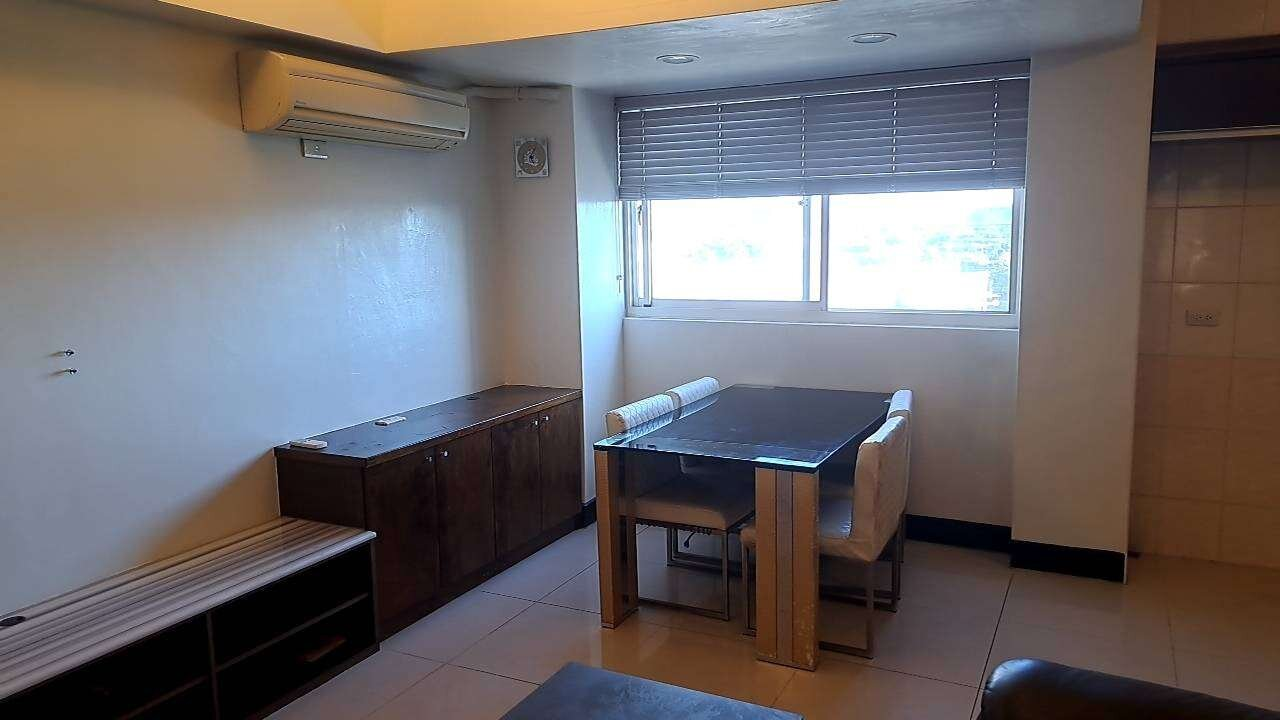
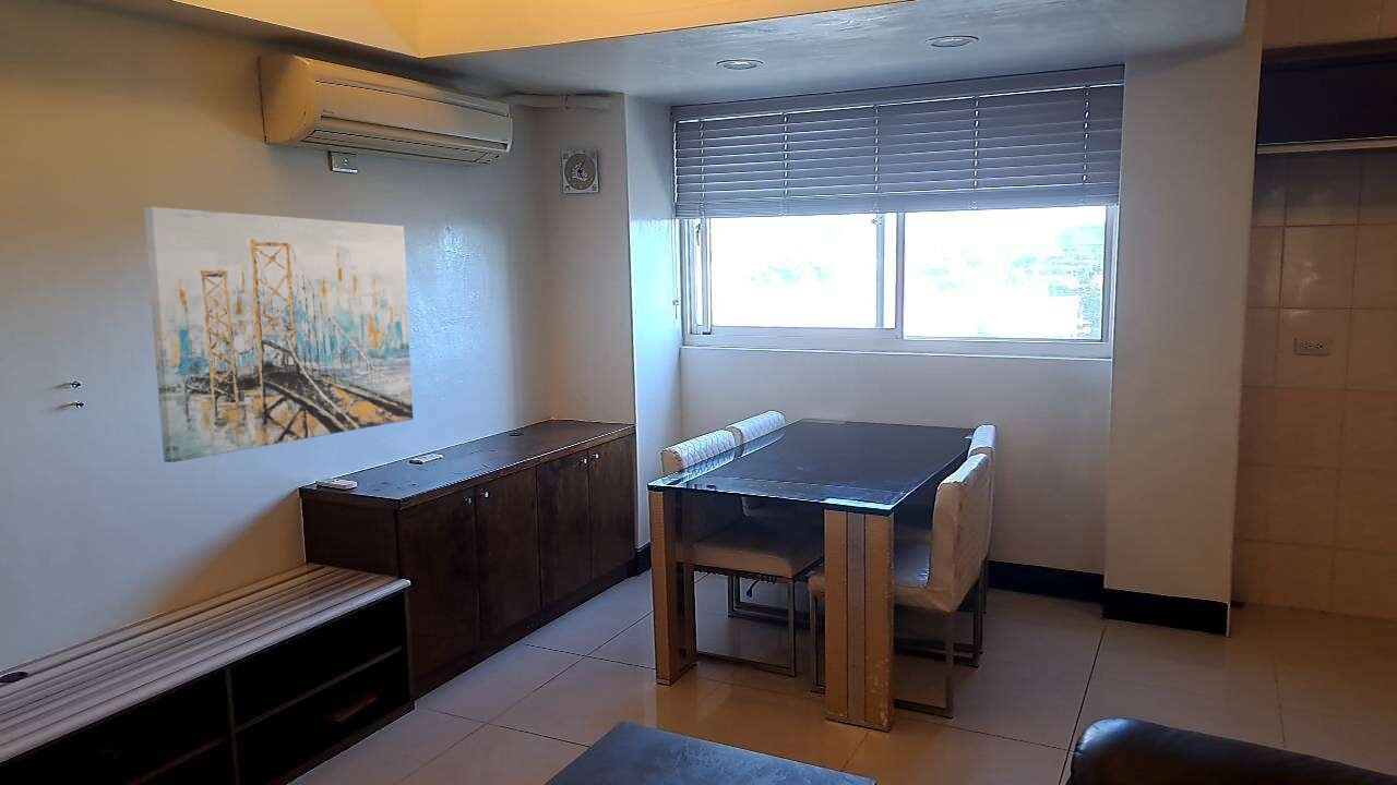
+ wall art (298, 329)
